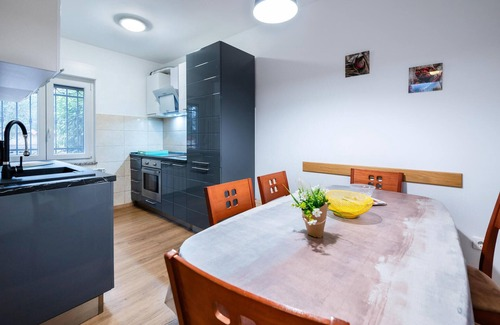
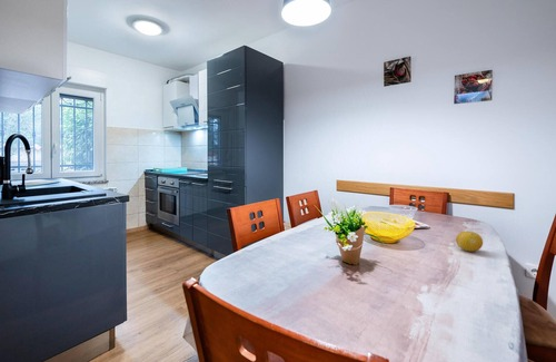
+ fruit (468, 241)
